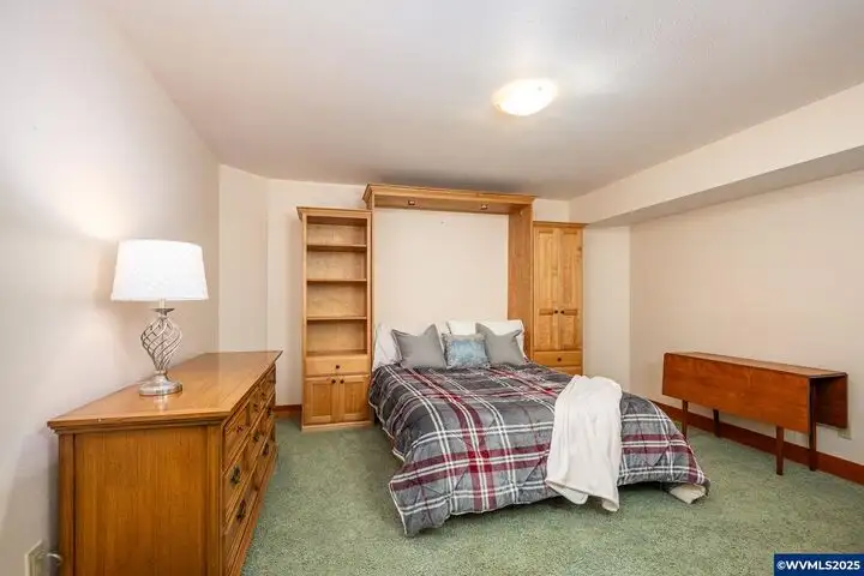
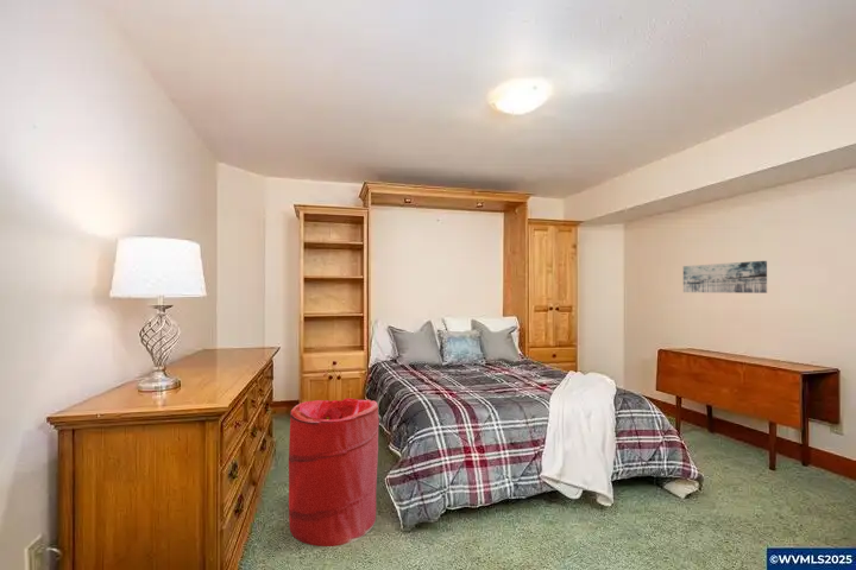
+ laundry hamper (334, 461)
+ wall art (720, 278)
